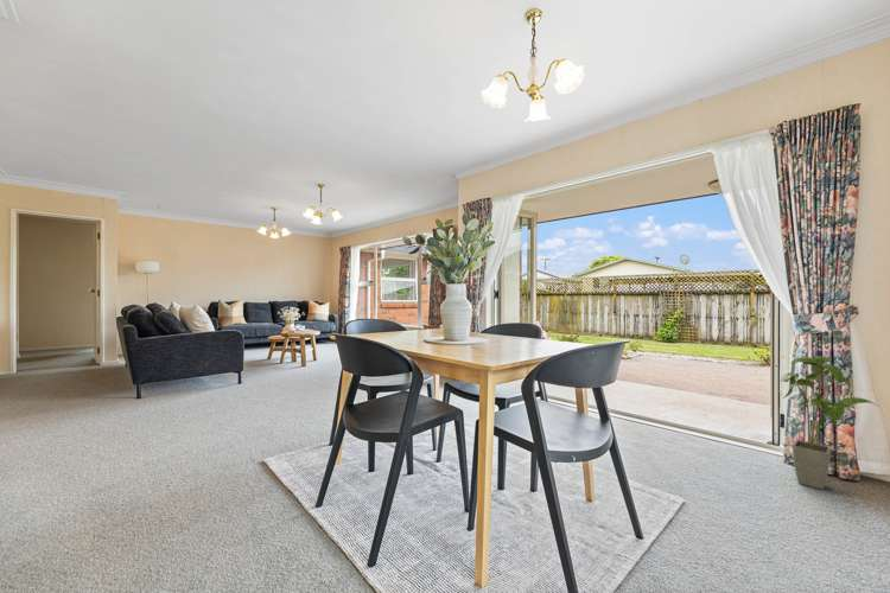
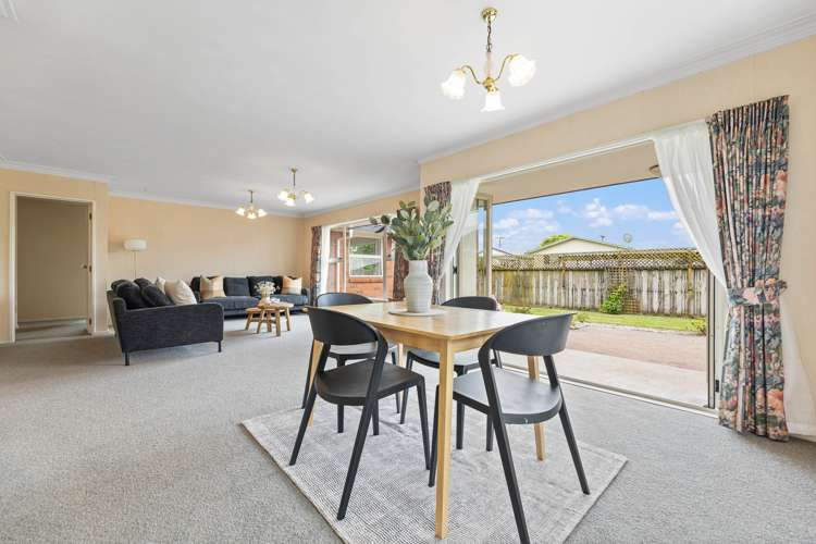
- house plant (824, 422)
